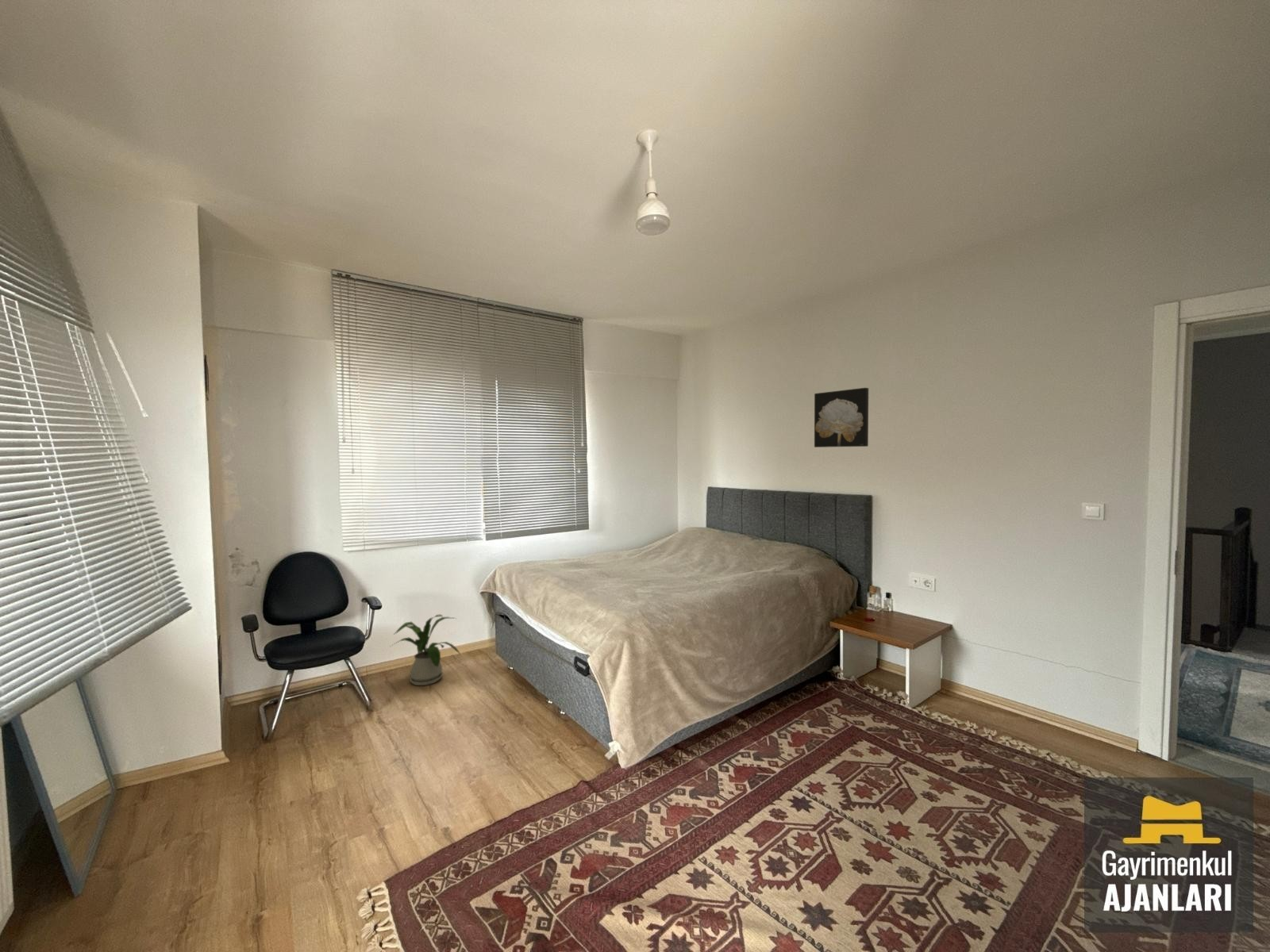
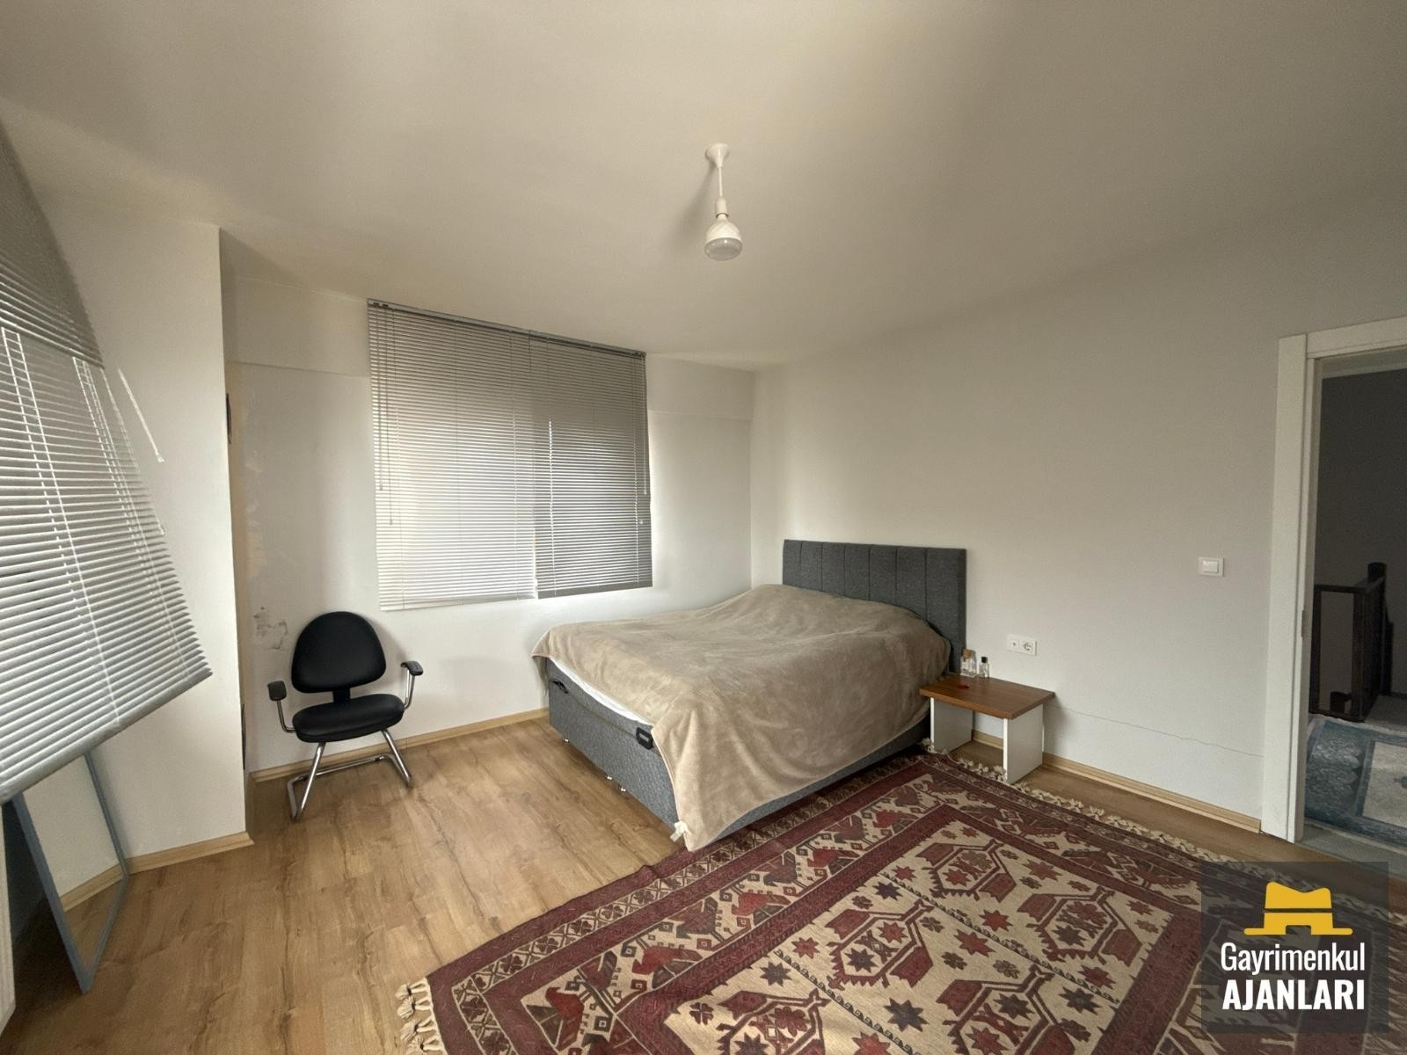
- house plant (425, 643)
- wall art (840, 419)
